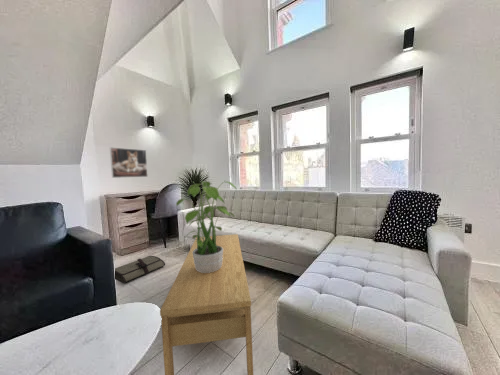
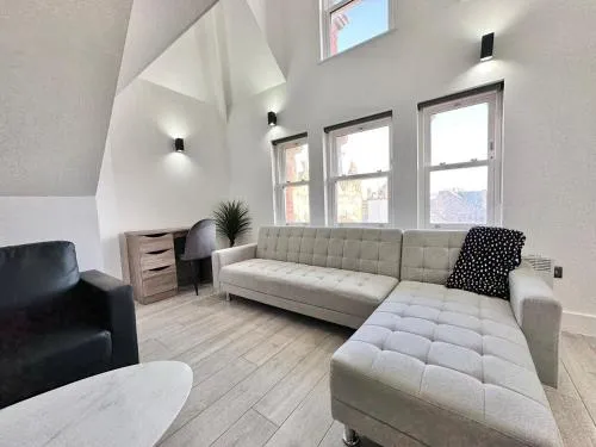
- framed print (129, 163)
- potted plant (211, 224)
- tool roll (137, 264)
- coffee table (215, 283)
